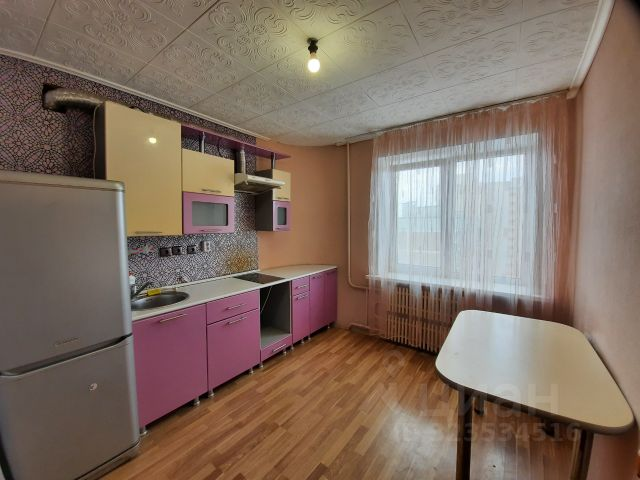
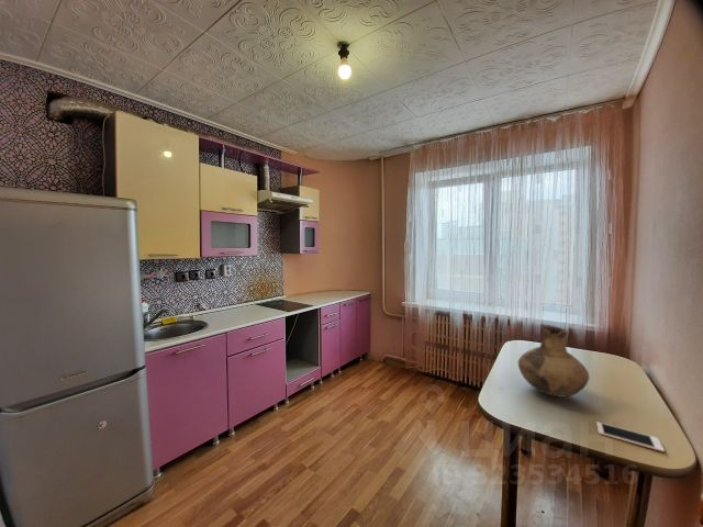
+ vase (551, 360)
+ cell phone (627, 436)
